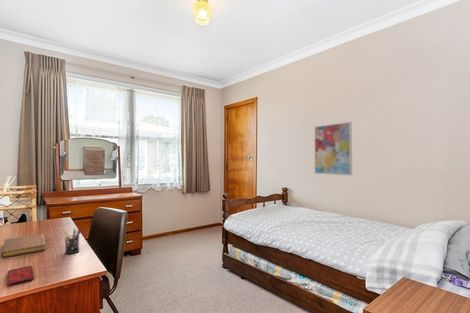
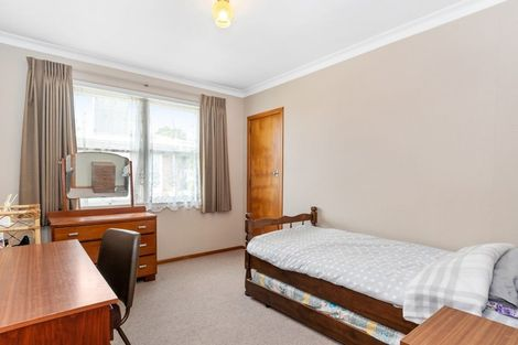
- smartphone (20, 275)
- pen holder (73, 238)
- wall art (332, 149)
- notebook (24, 244)
